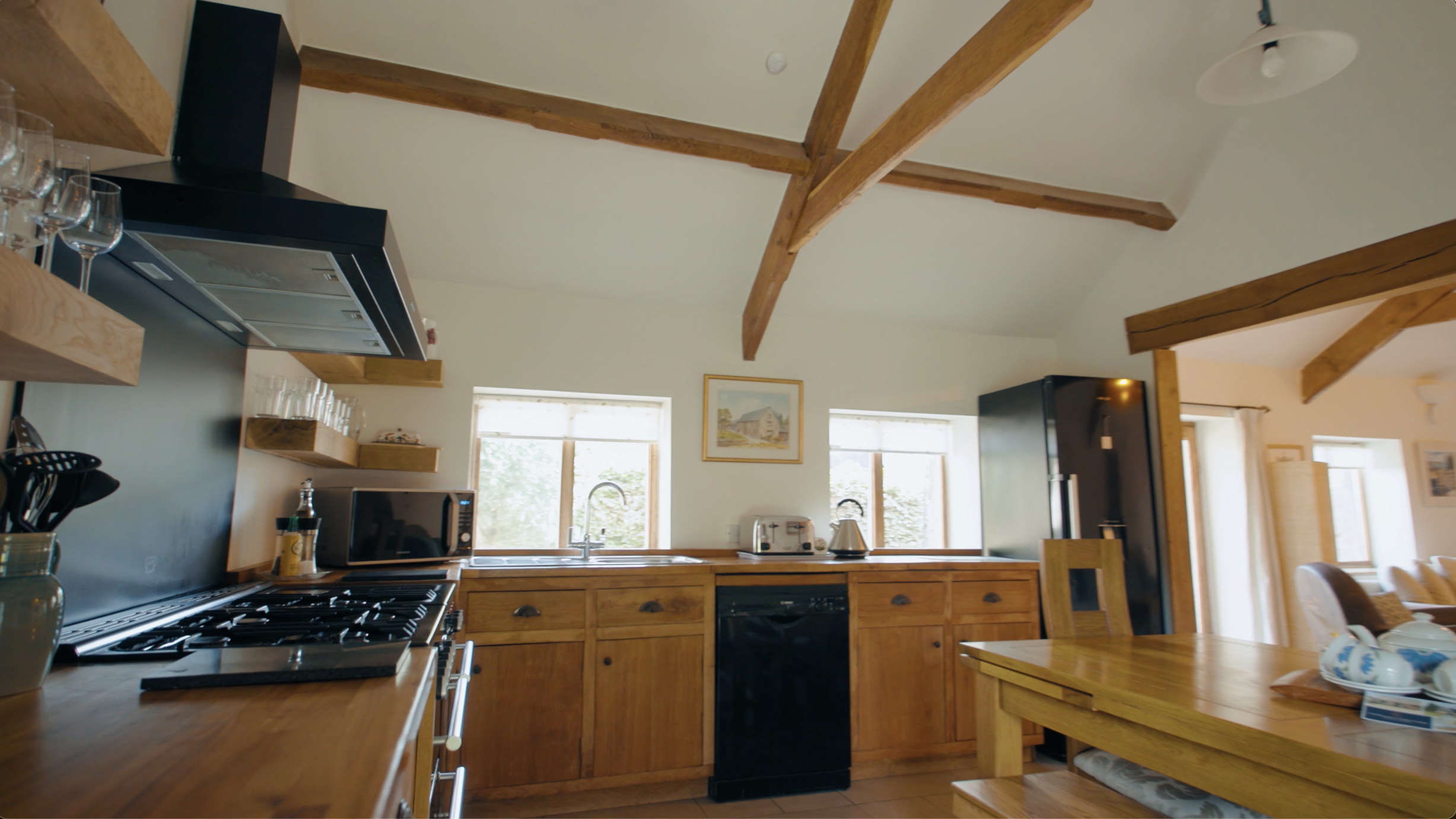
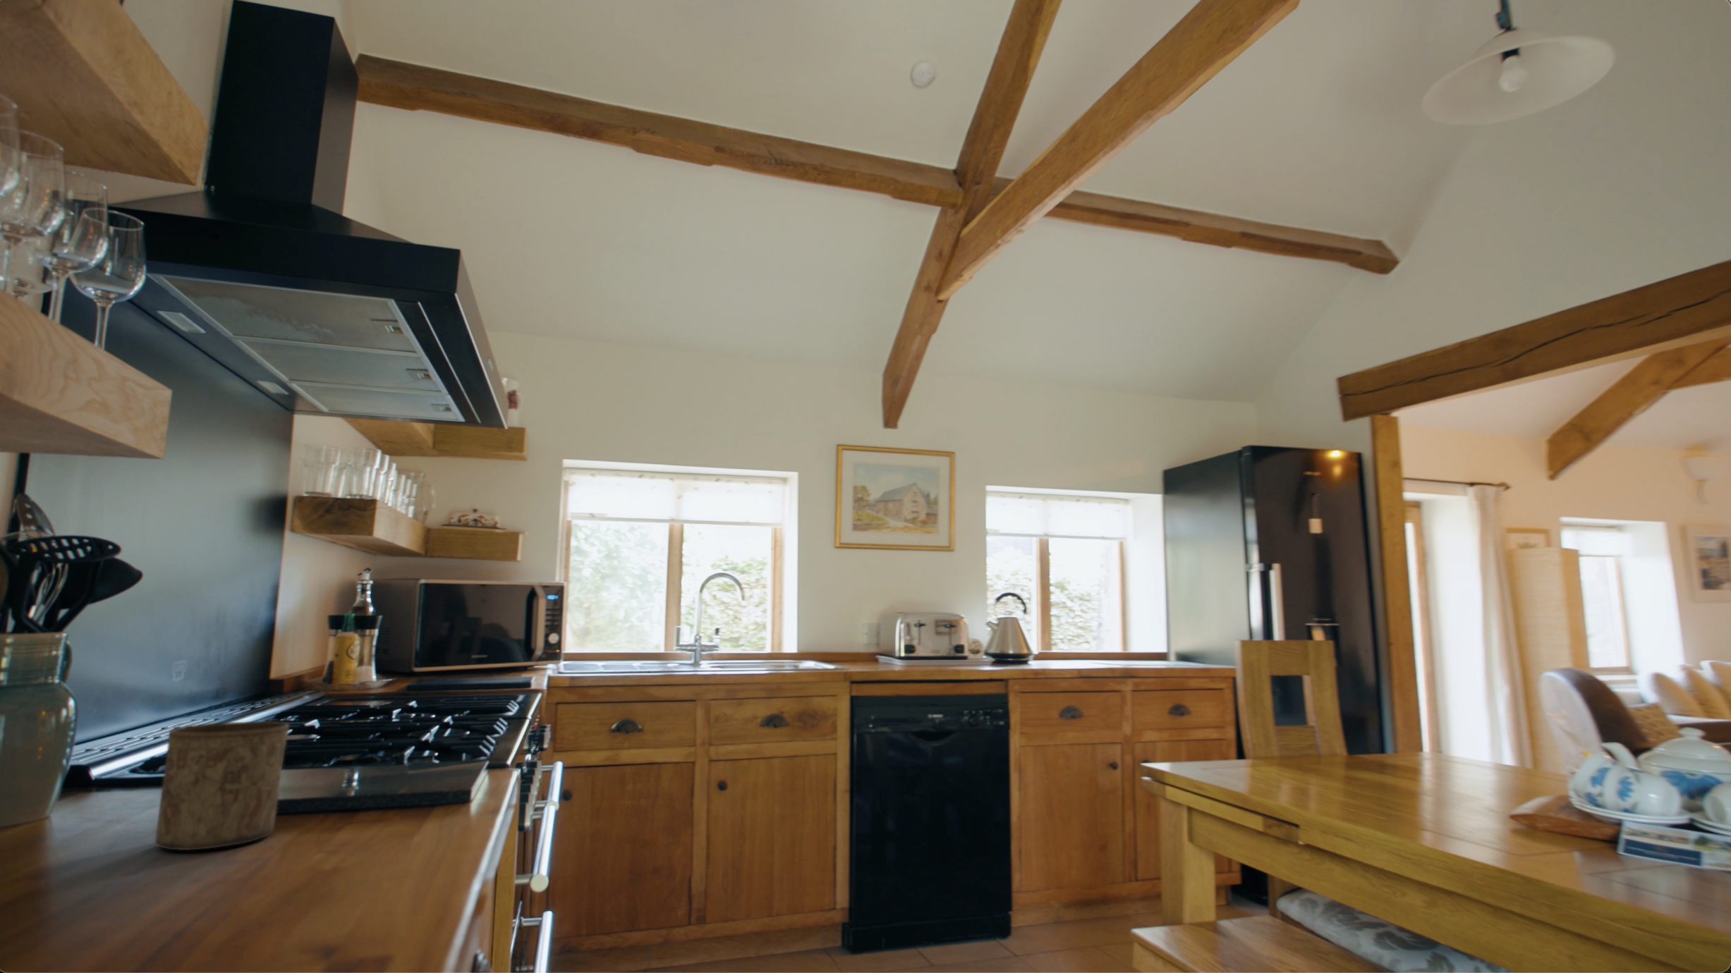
+ cup (225, 782)
